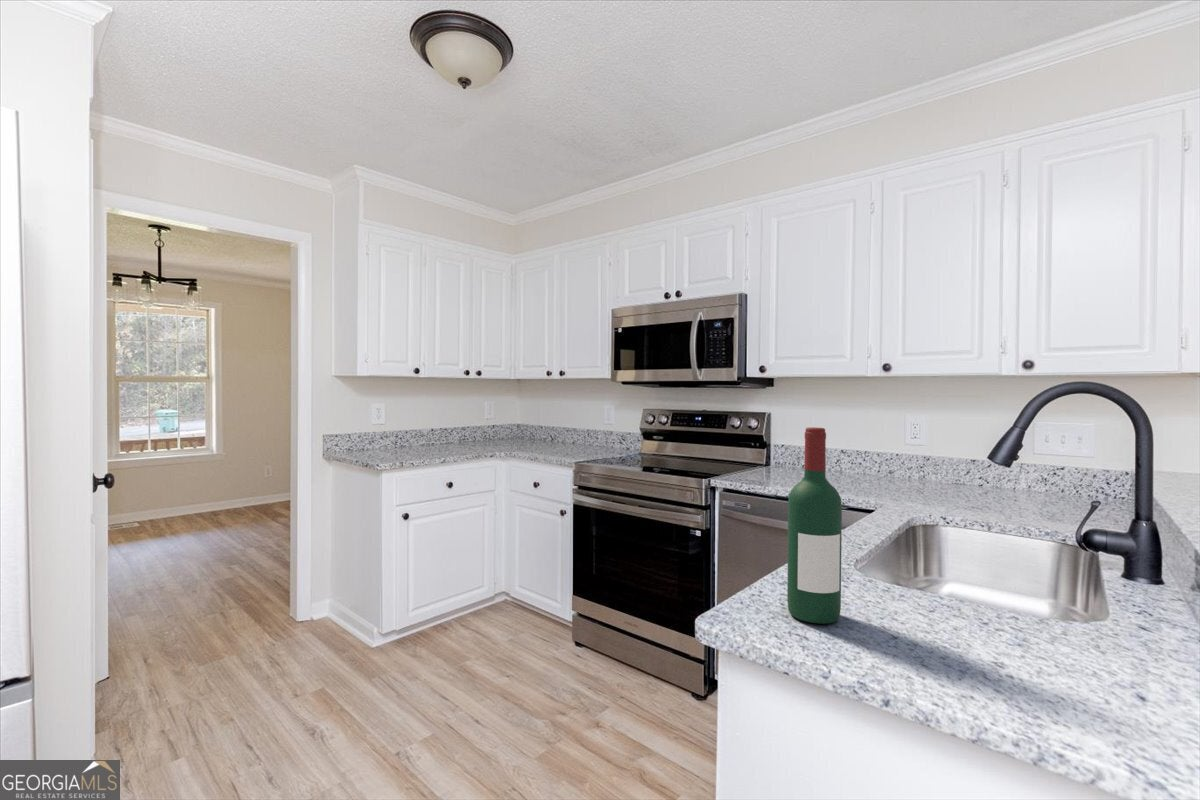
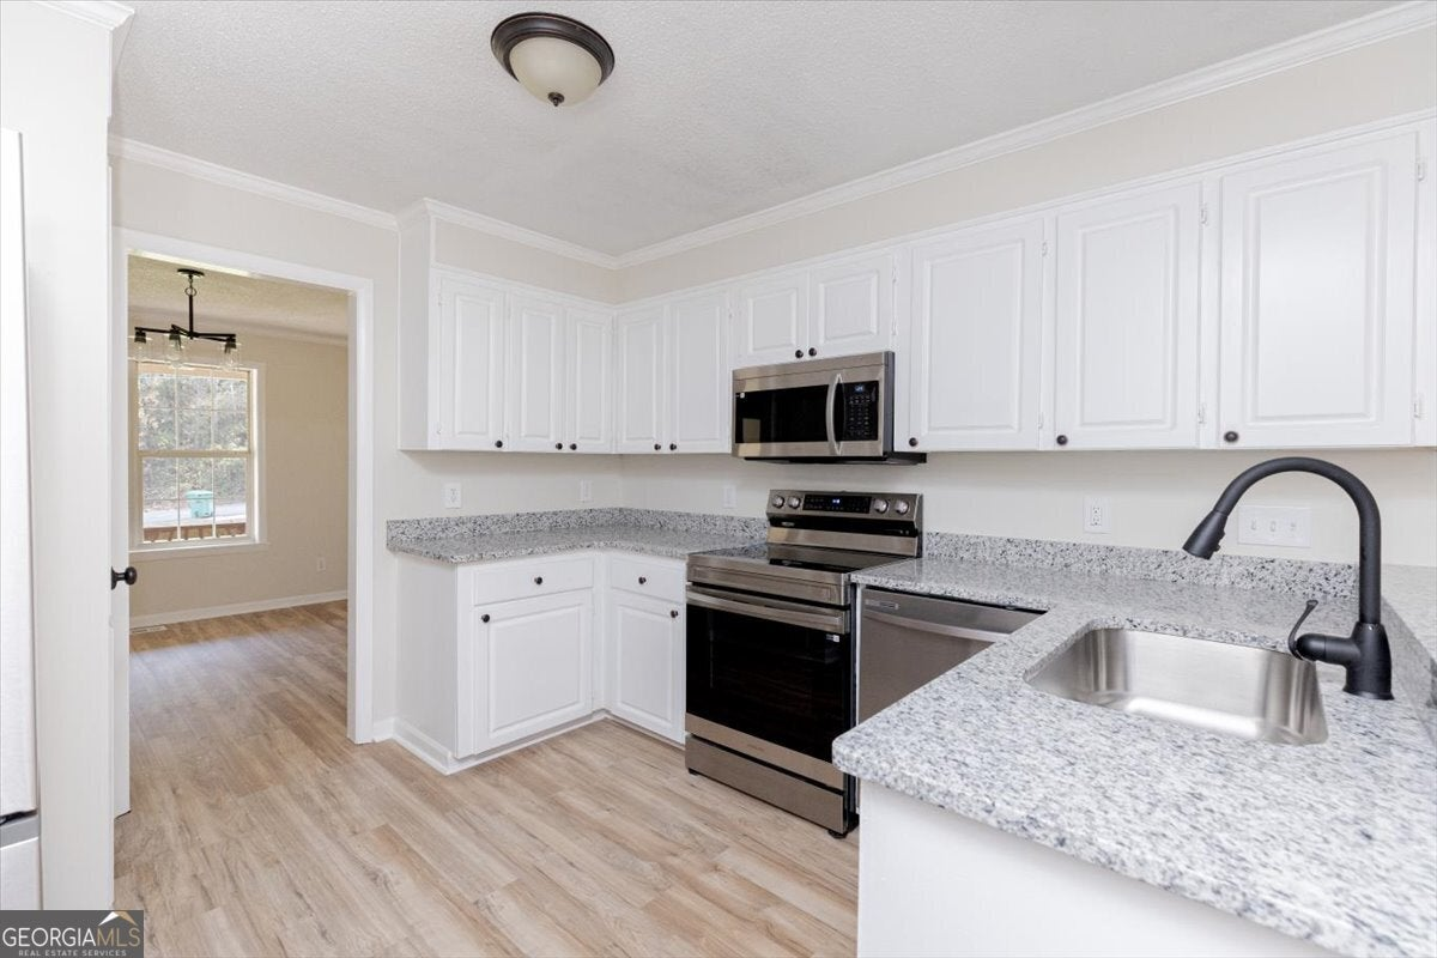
- wine bottle (814, 521)
